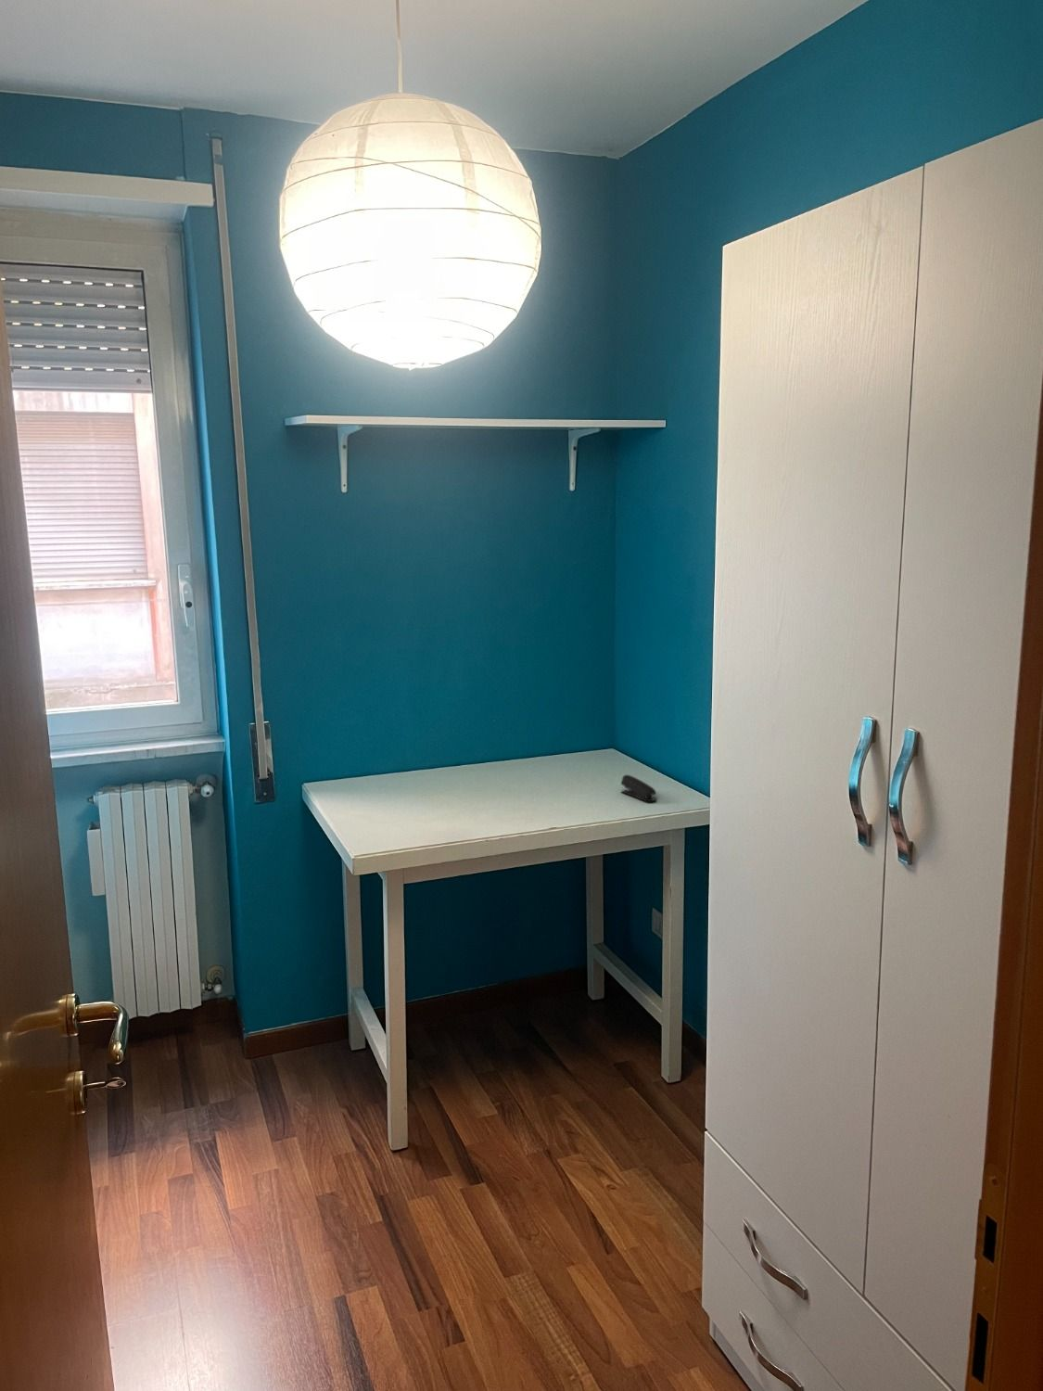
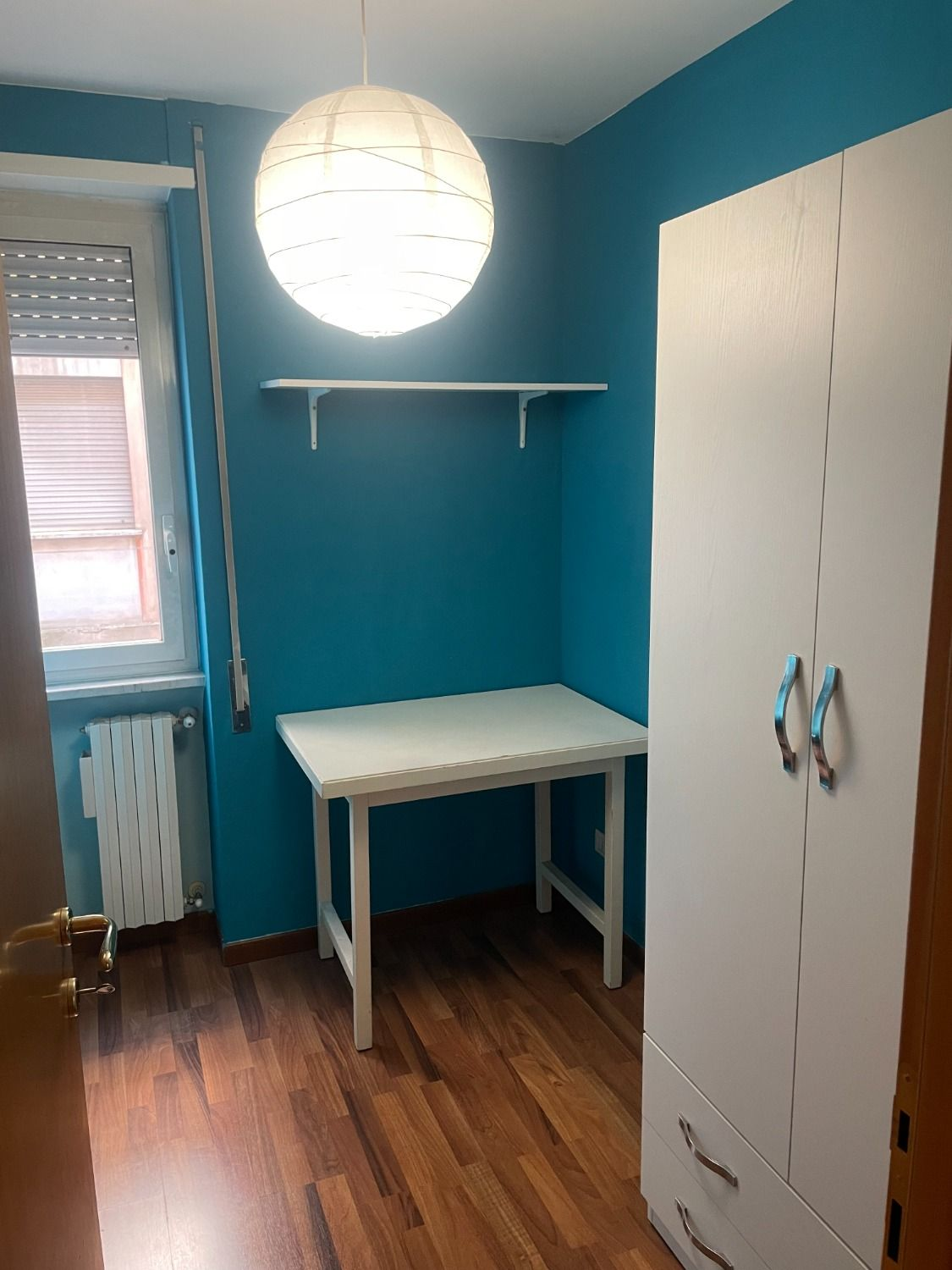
- stapler (638, 788)
